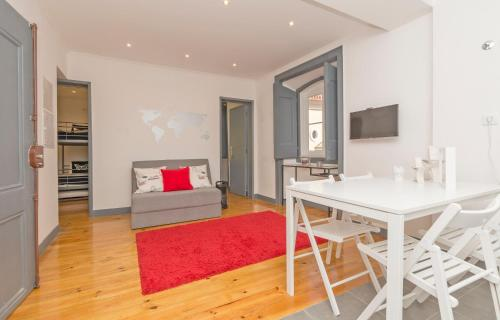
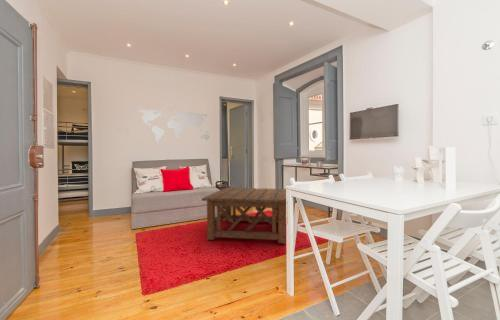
+ coffee table (248, 209)
